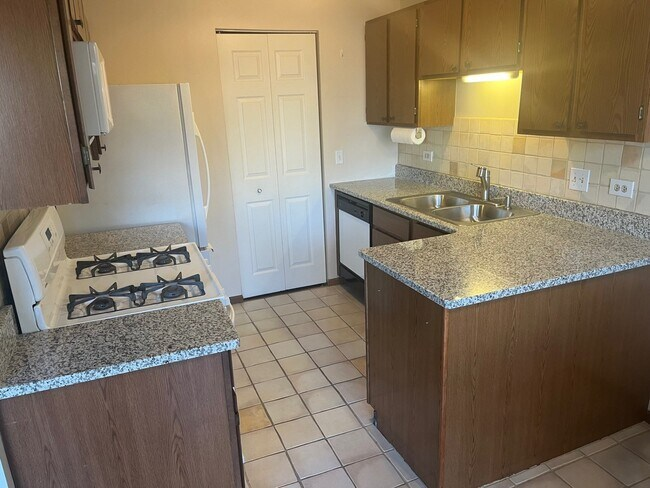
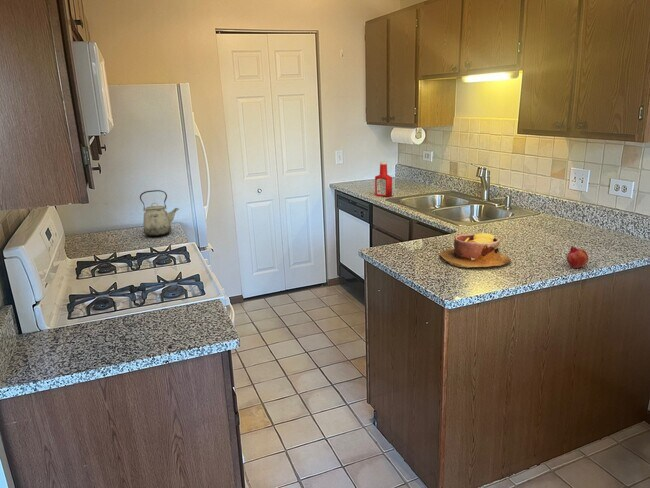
+ fruit (577, 256)
+ bowl (475, 247)
+ soap bottle (383, 178)
+ kettle (160, 212)
